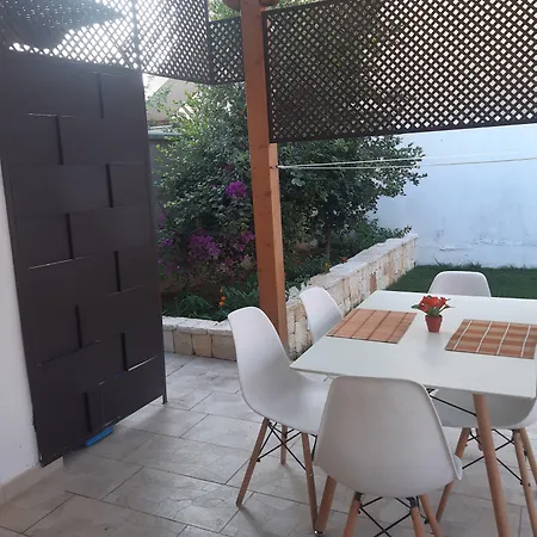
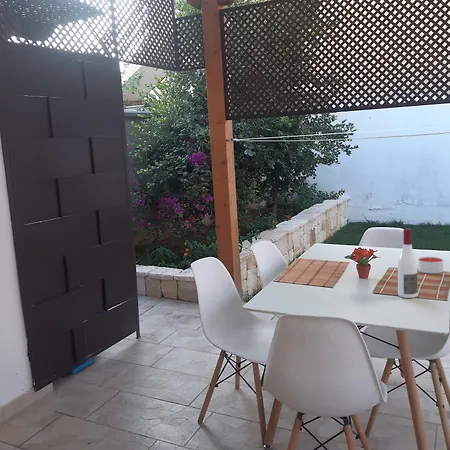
+ alcohol (407, 262)
+ candle (430, 264)
